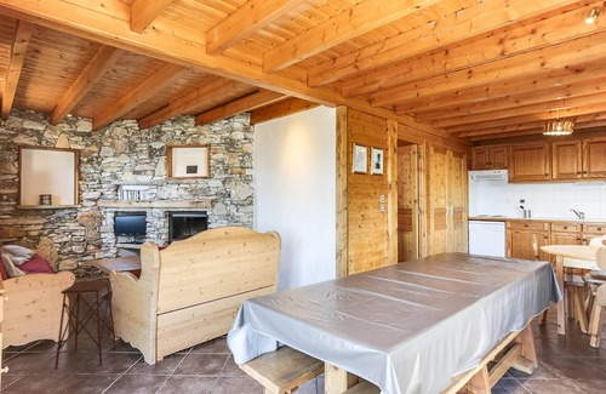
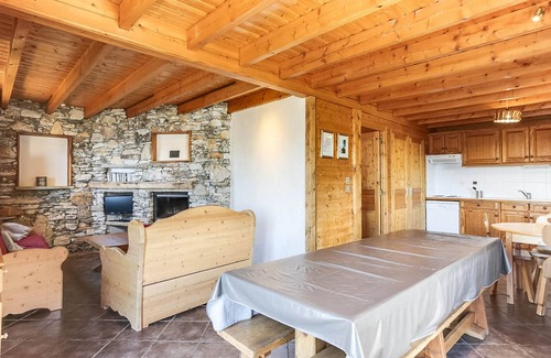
- side table (86, 321)
